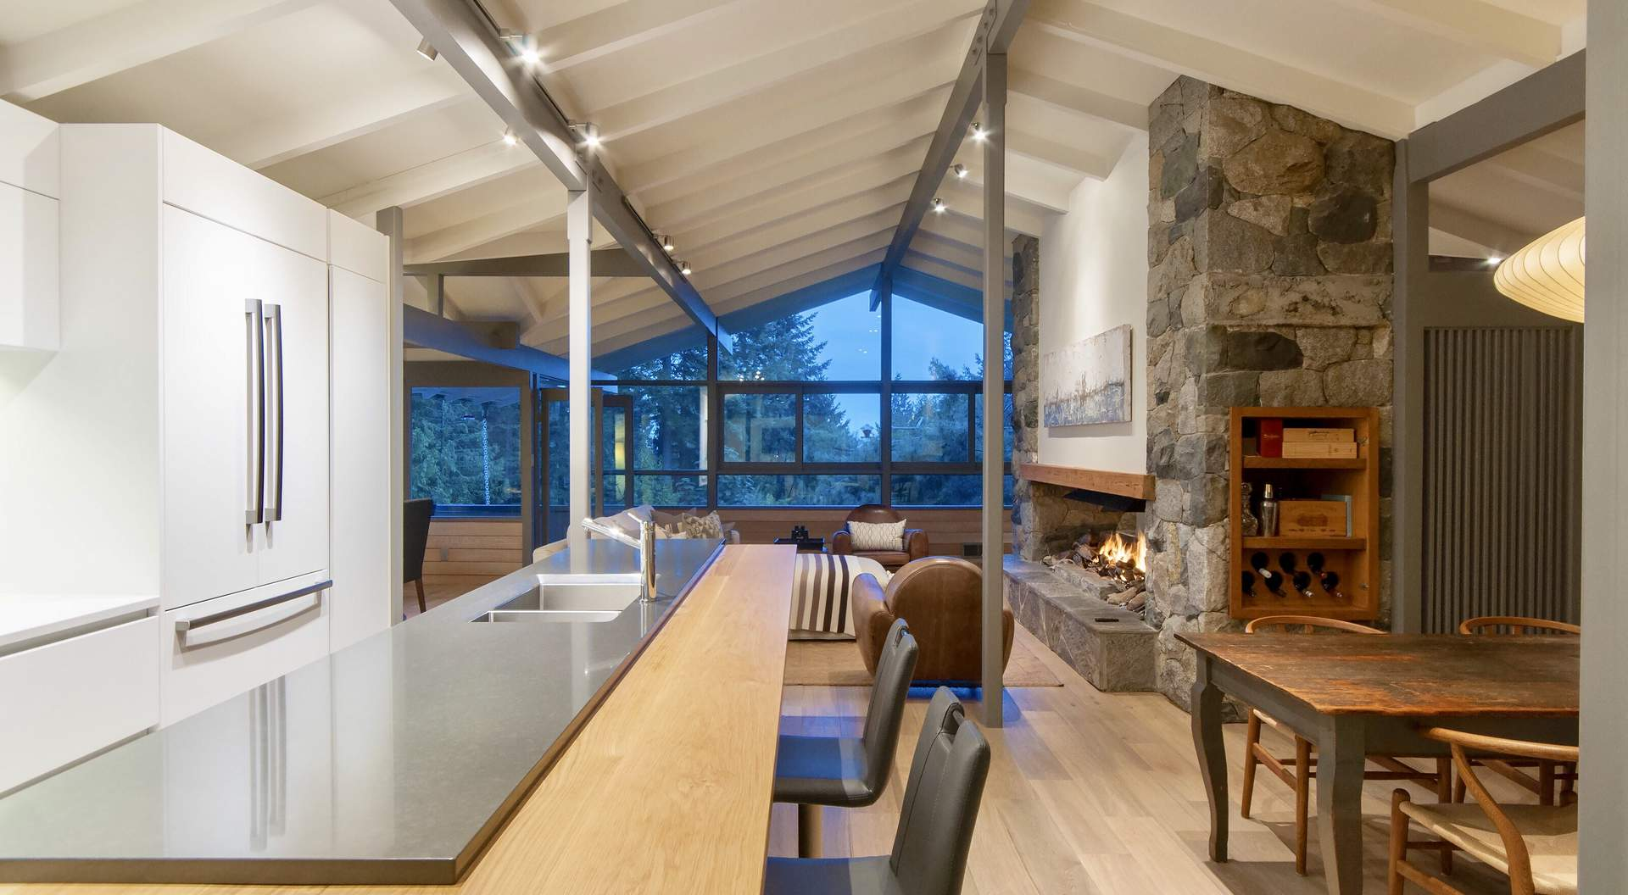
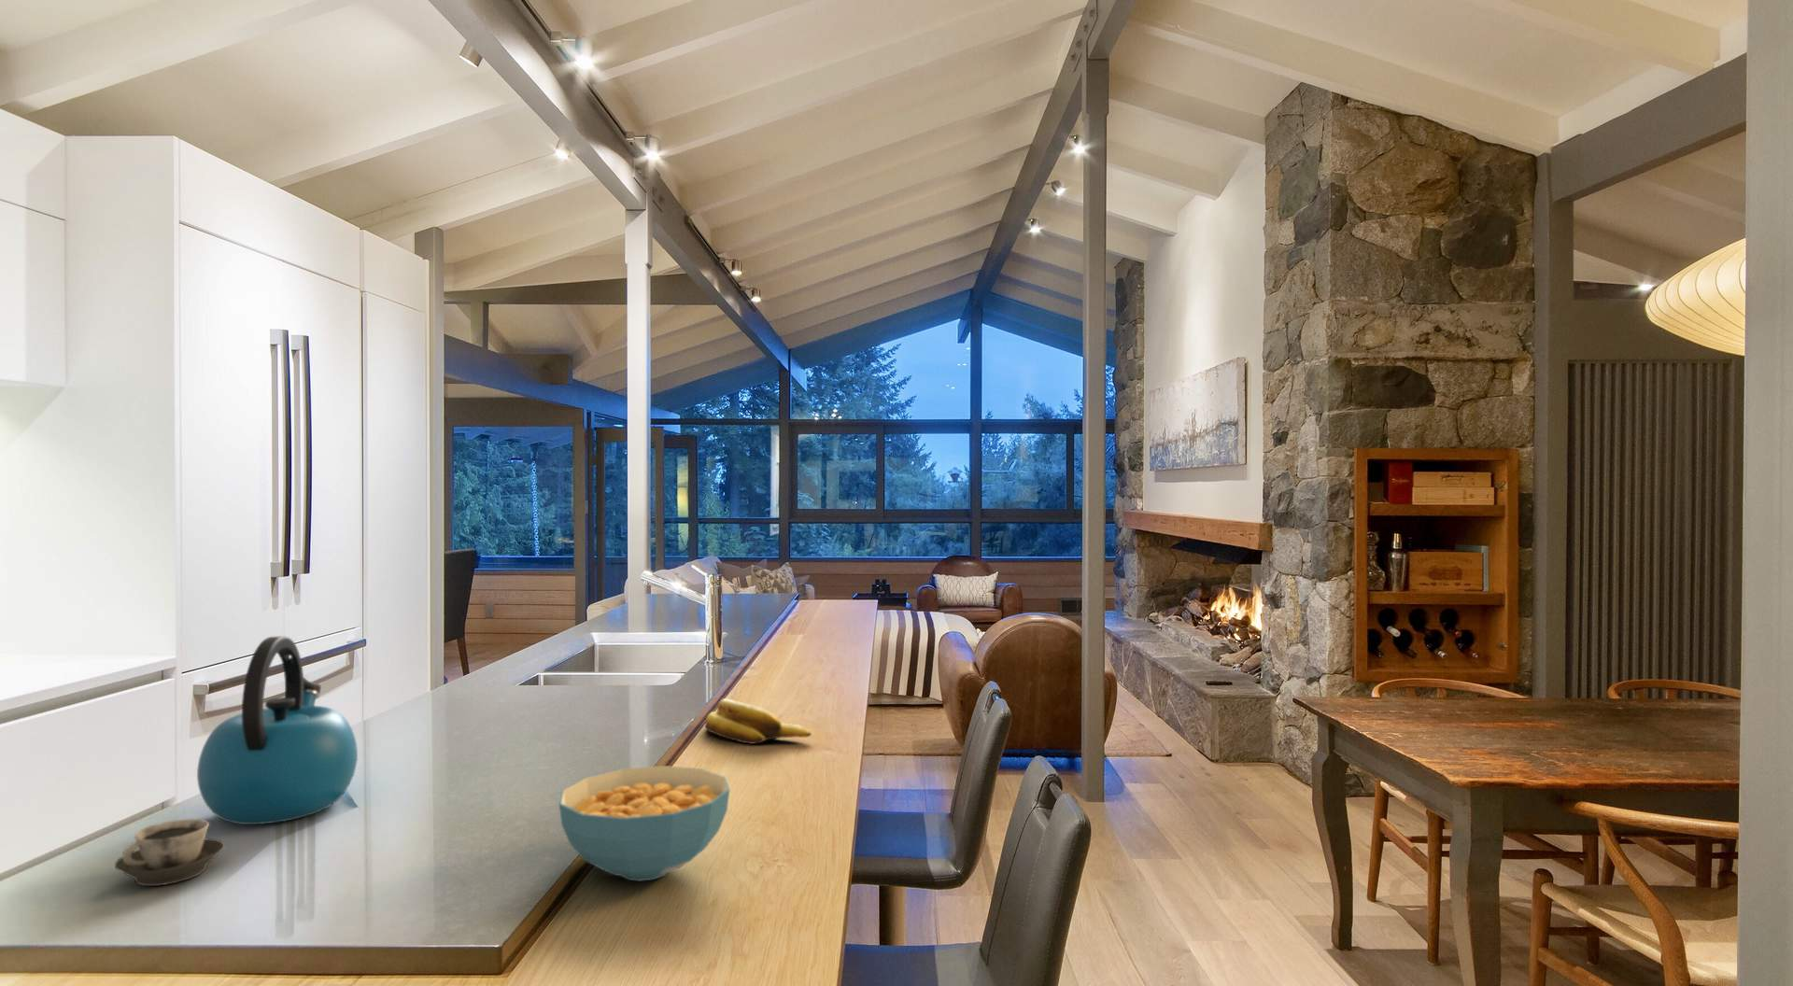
+ kettle (283, 720)
+ cereal bowl (646, 831)
+ banana (756, 714)
+ cup (171, 851)
